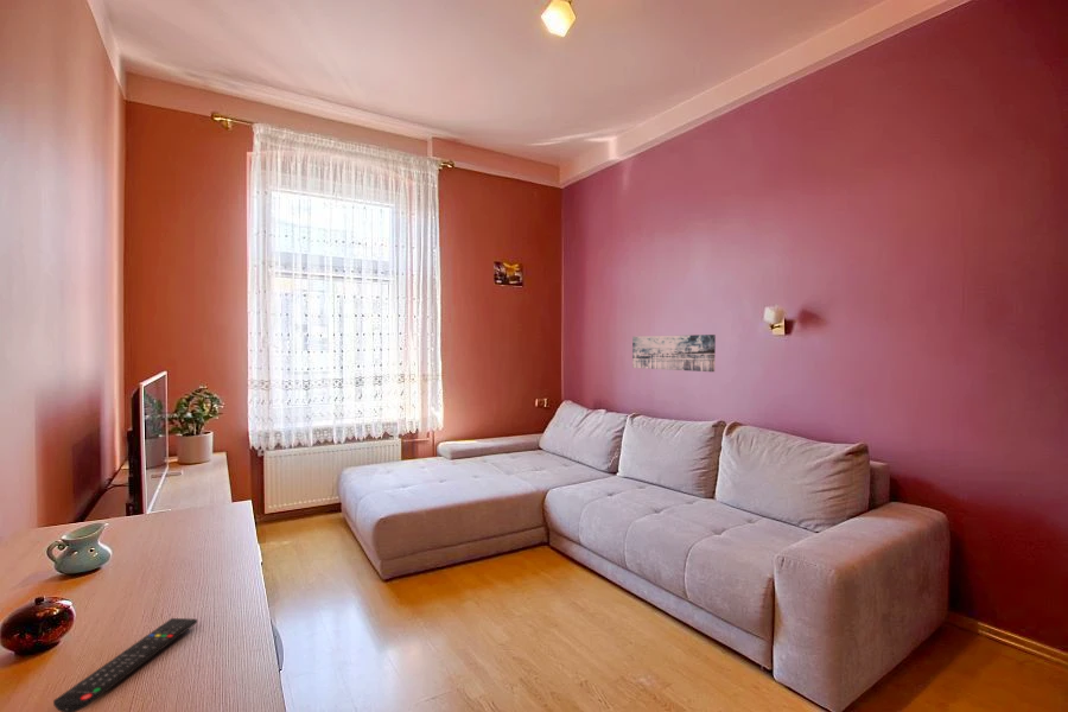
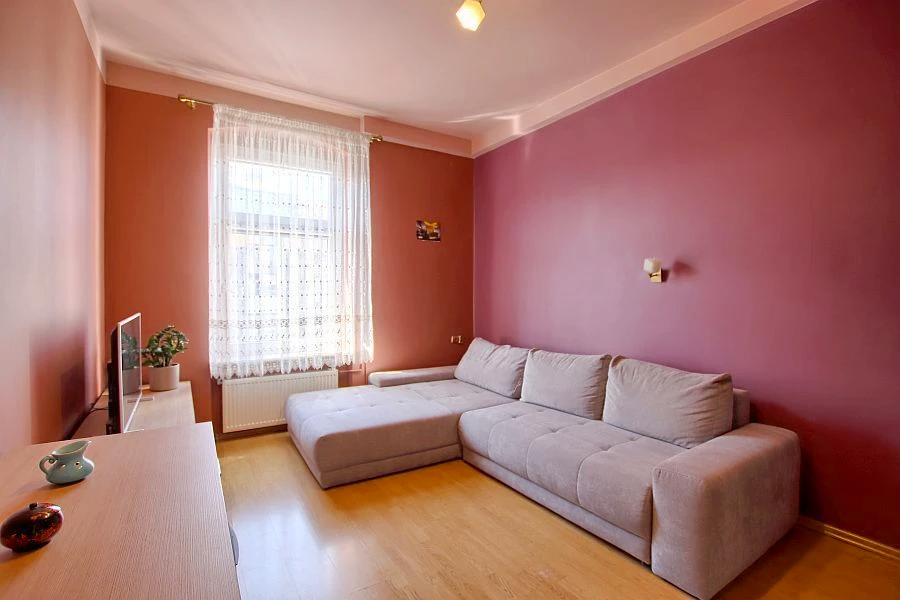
- remote control (133, 659)
- wall art (669, 352)
